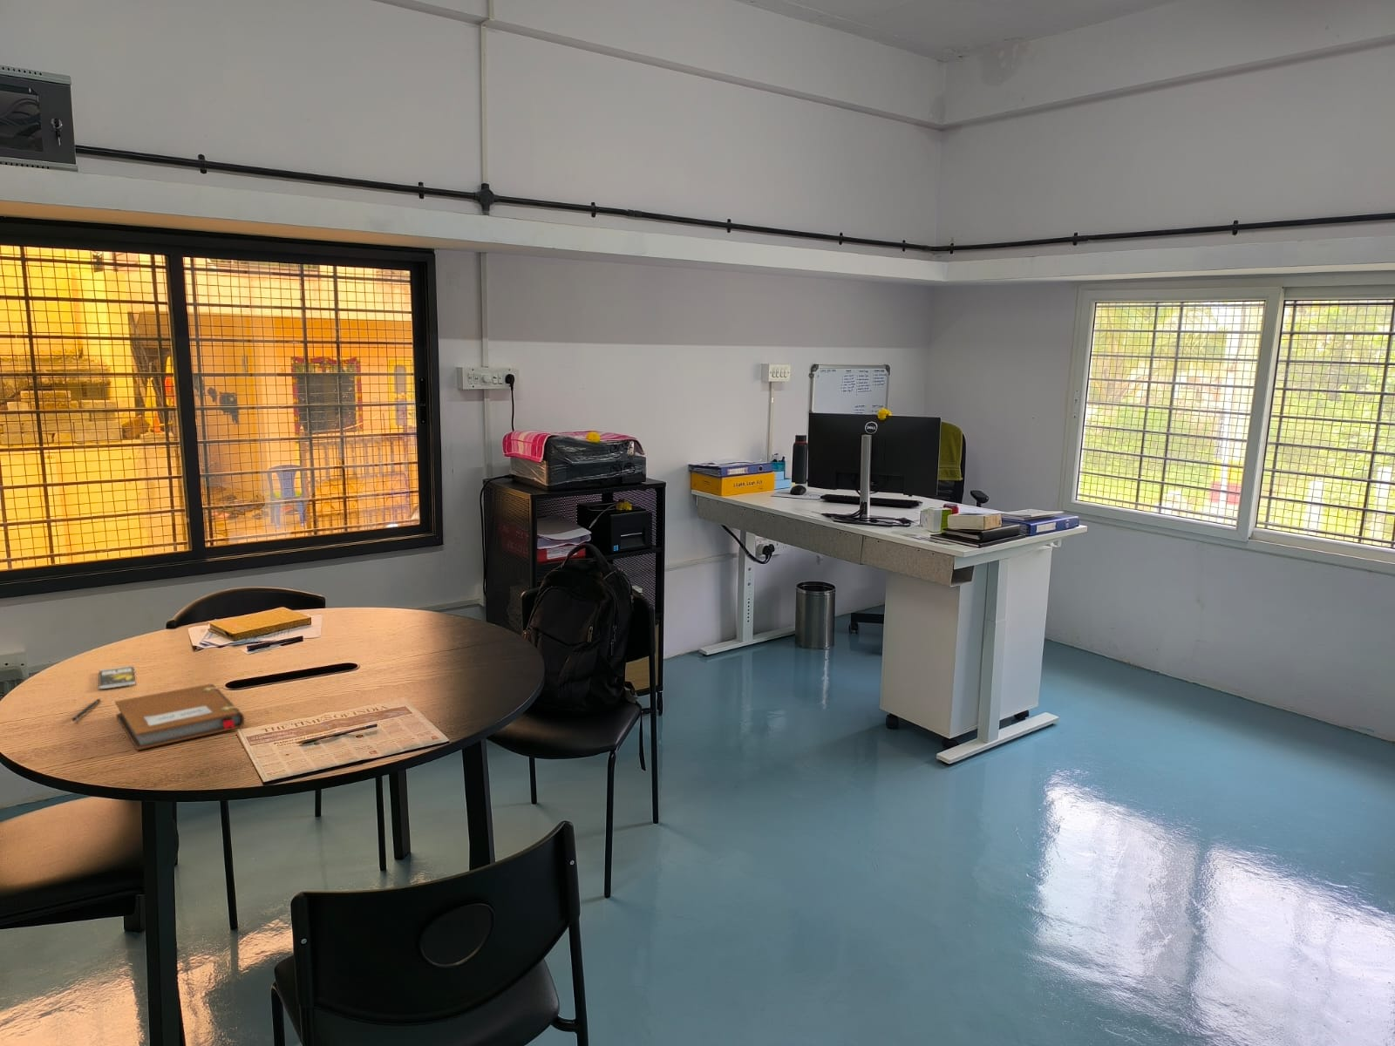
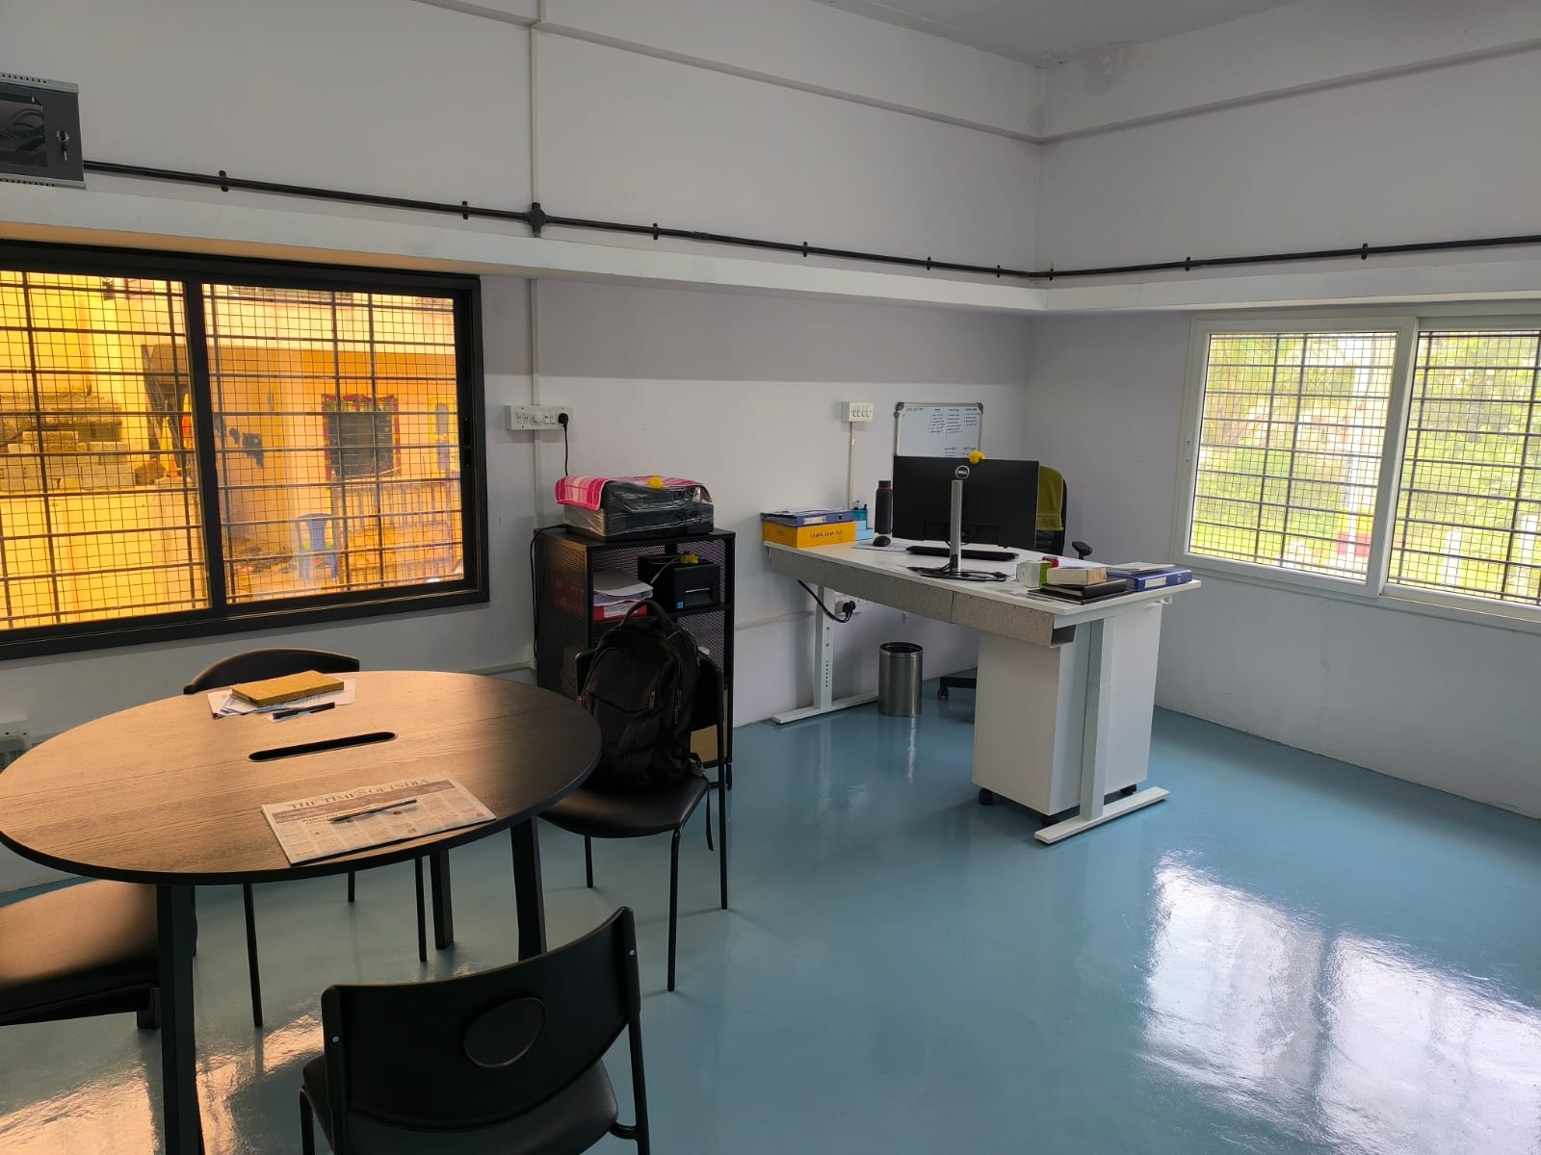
- pen (87, 709)
- notebook (180, 714)
- smartphone (116, 677)
